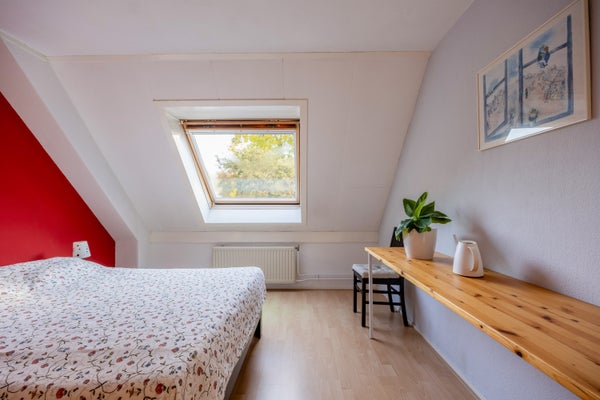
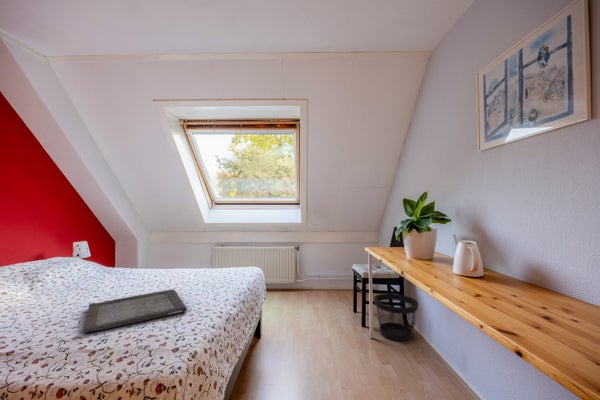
+ serving tray (137, 306)
+ wastebasket (395, 317)
